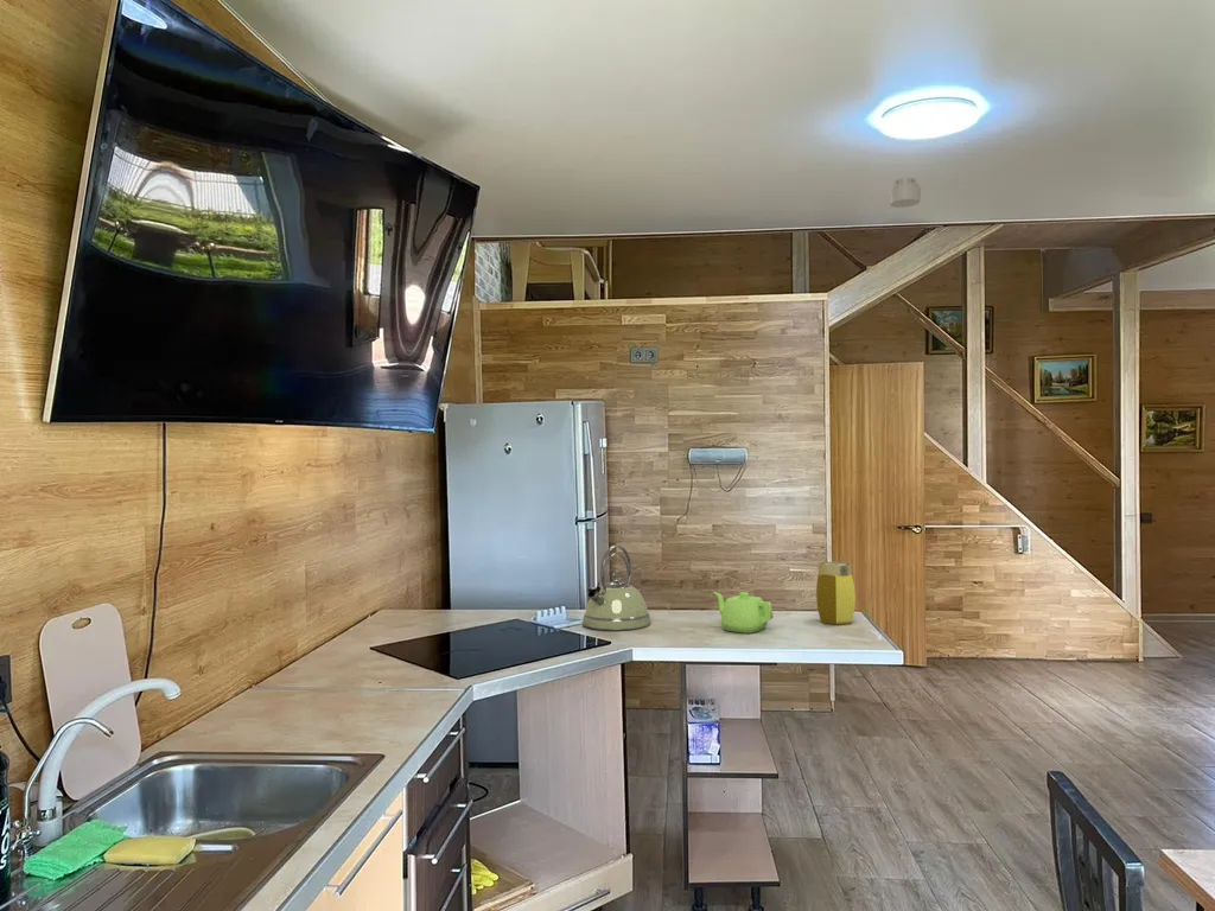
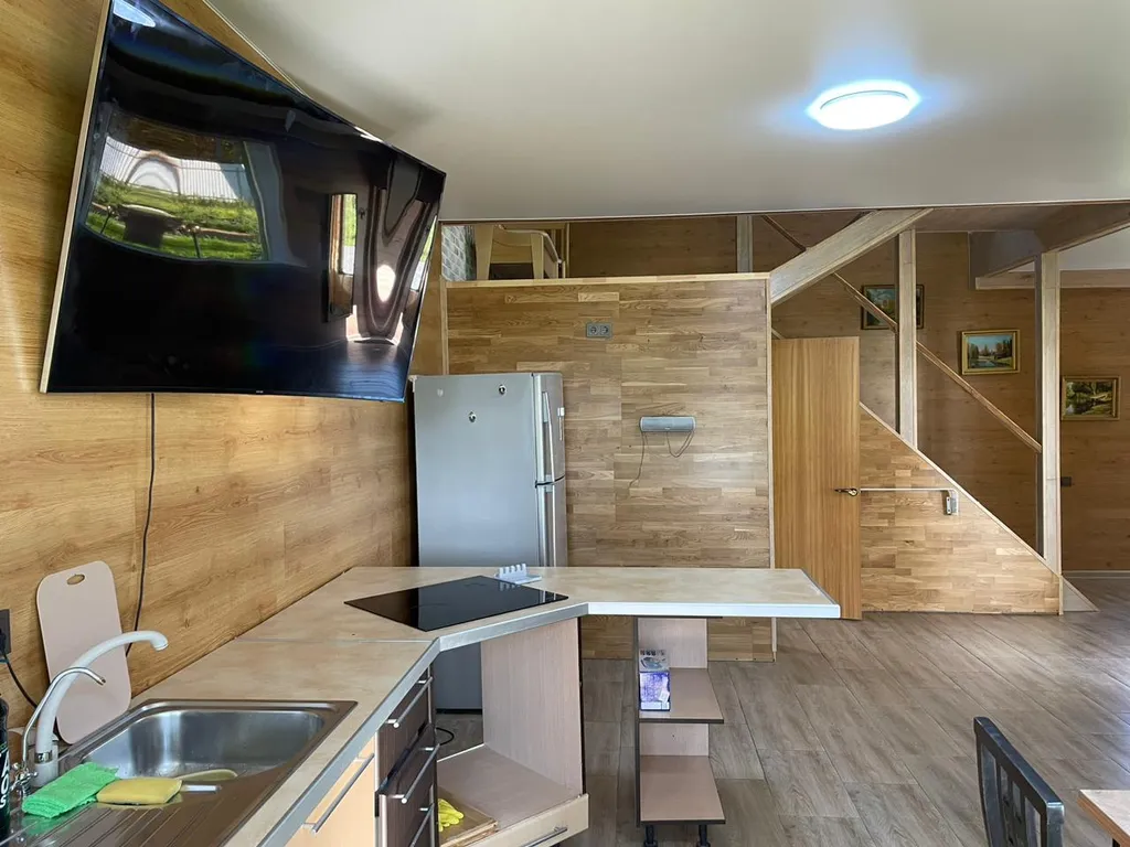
- kettle (613, 585)
- jar (835, 592)
- smoke detector (904, 191)
- teapot (742, 610)
